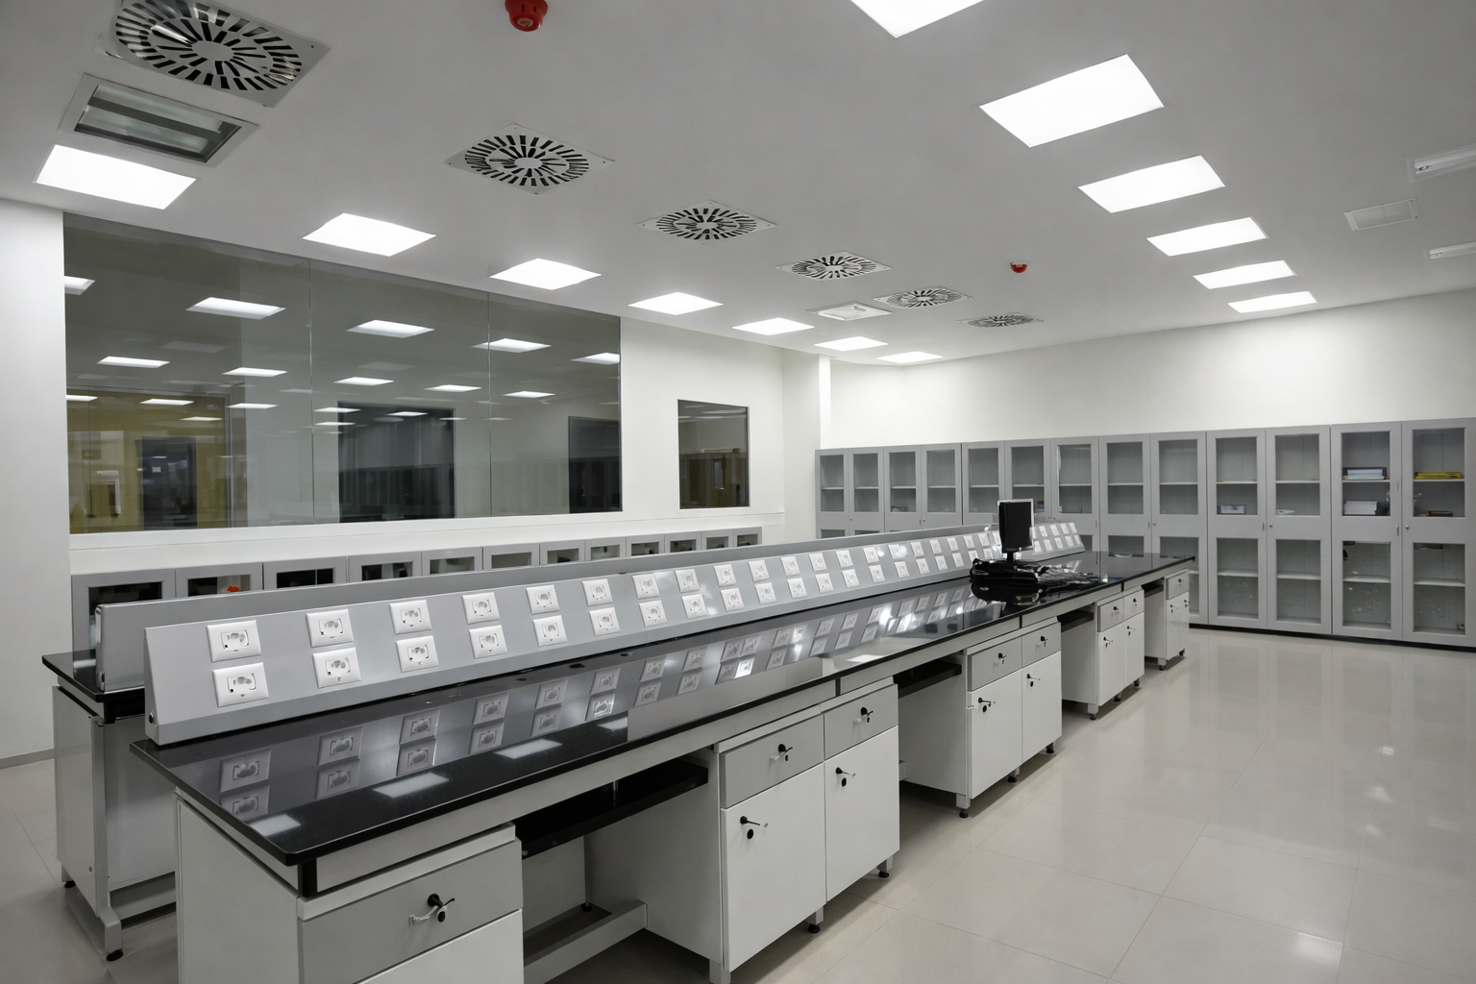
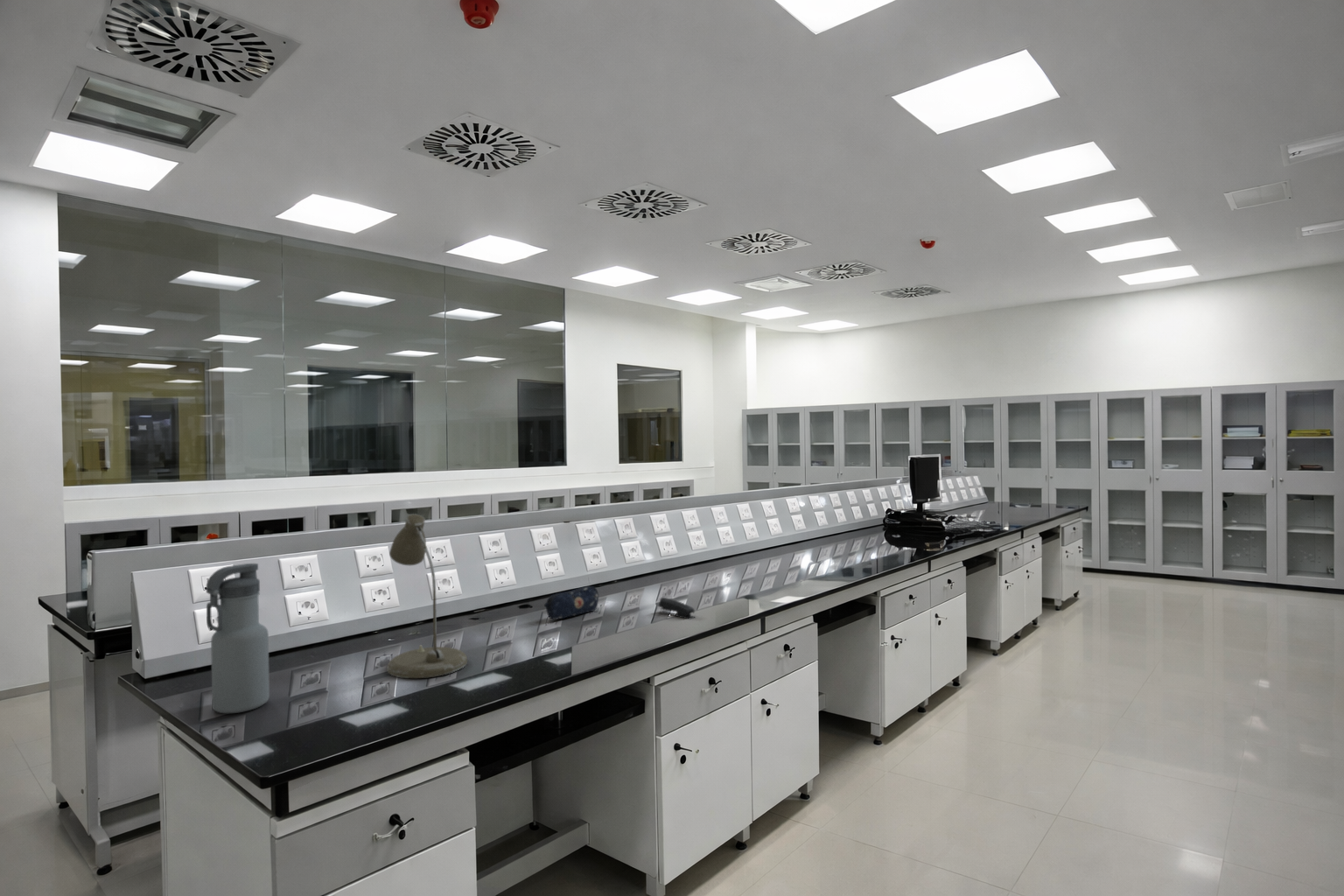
+ water bottle (239, 635)
+ stapler (676, 607)
+ desk lamp (432, 586)
+ pencil case (573, 602)
